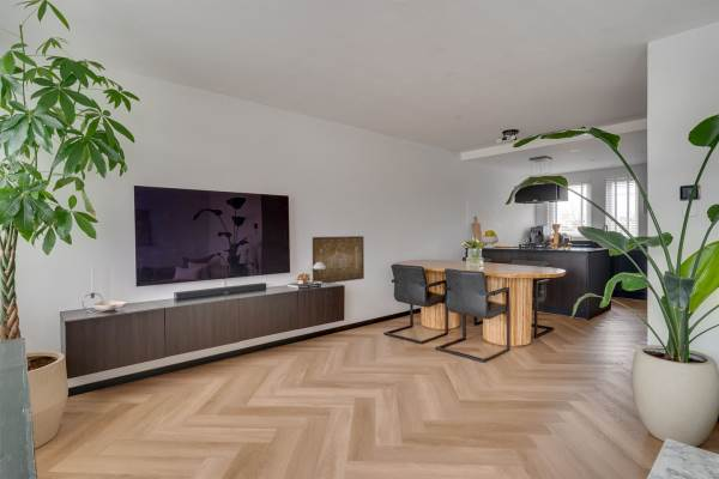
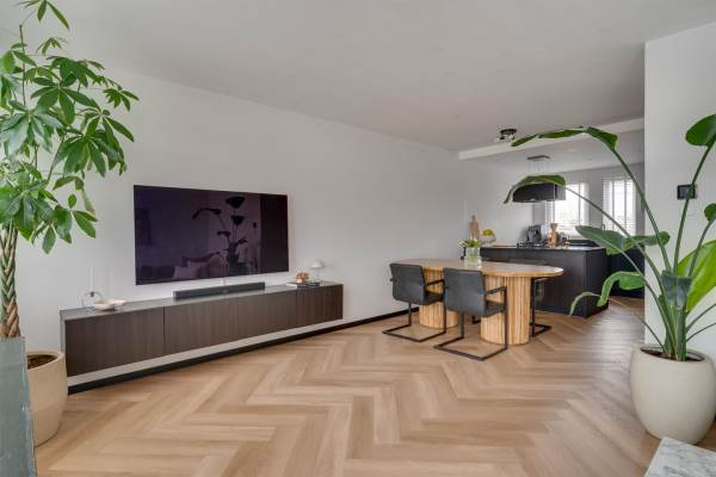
- wall art (339, 259)
